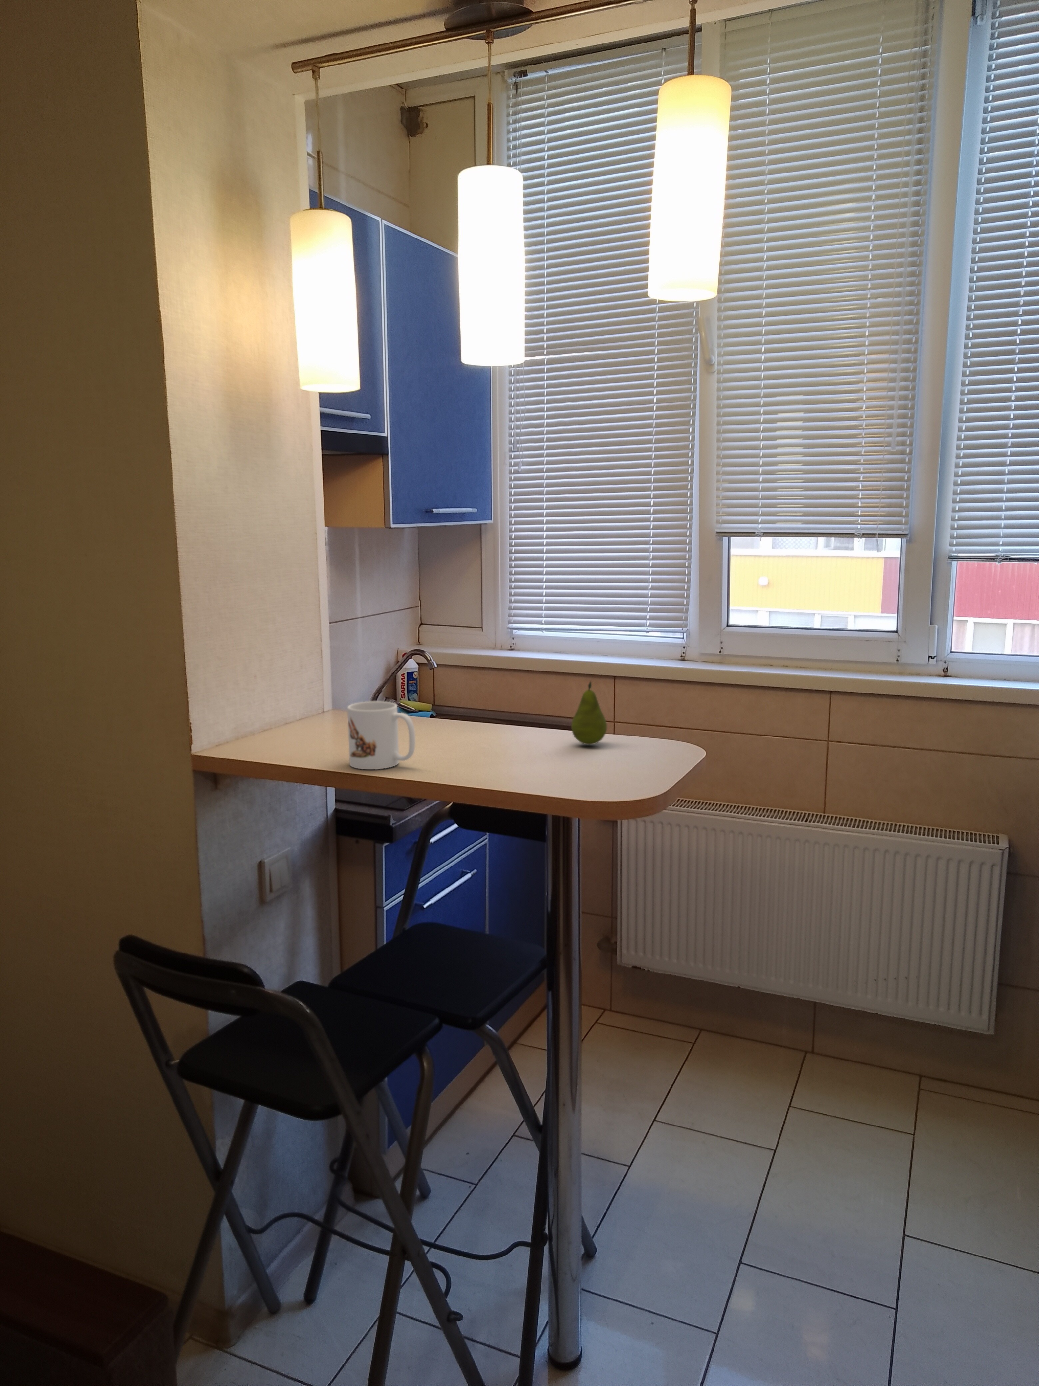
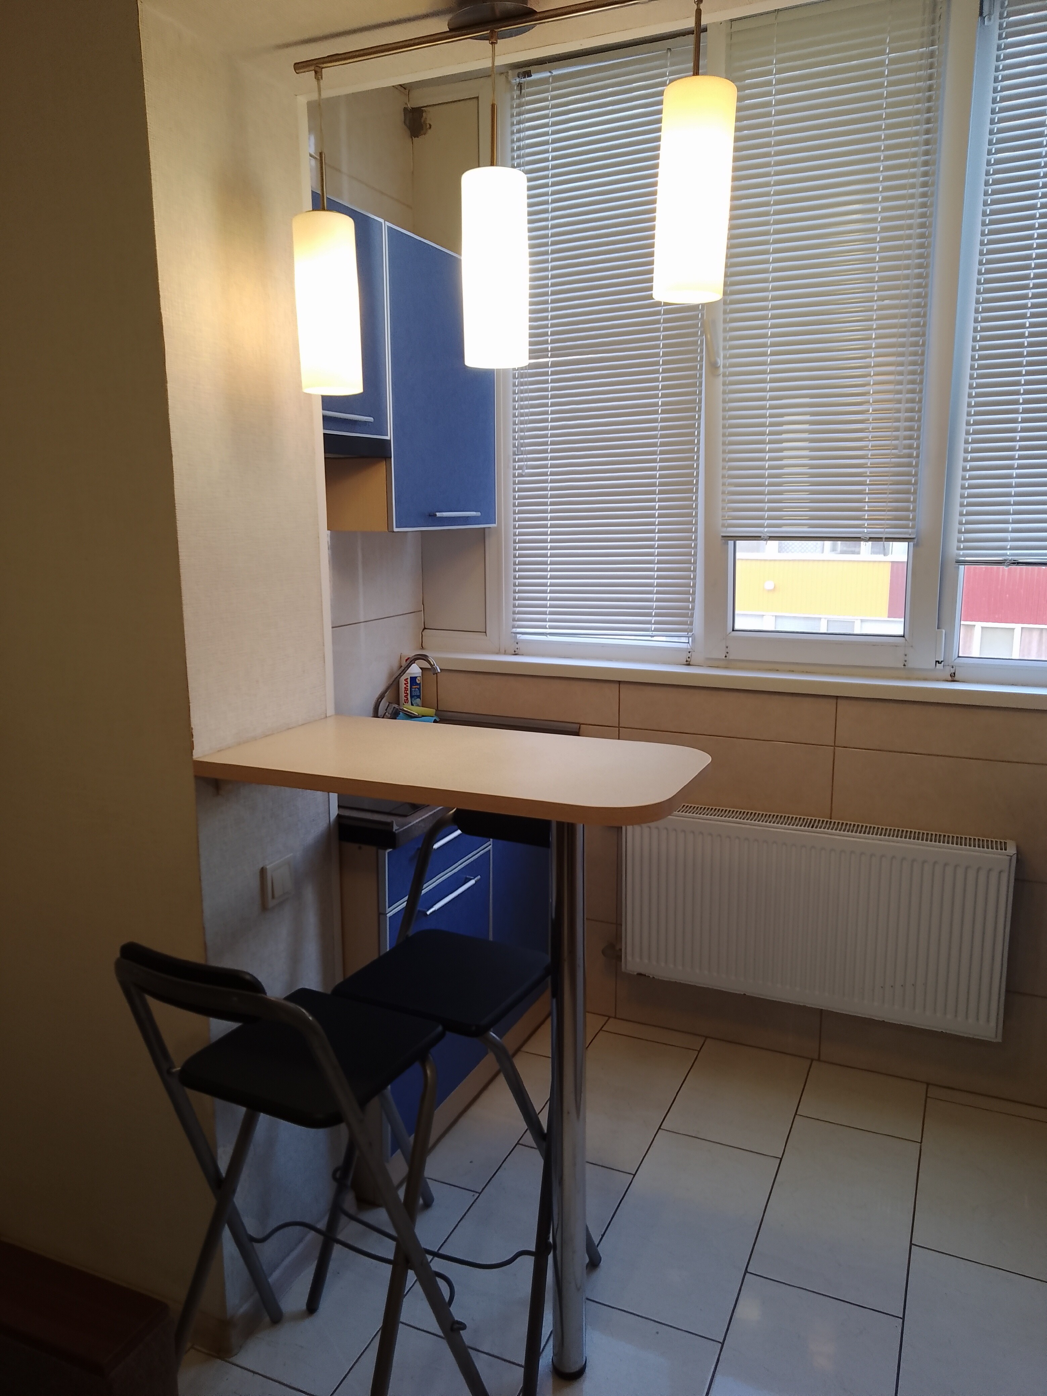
- mug (382, 736)
- fruit (589, 713)
